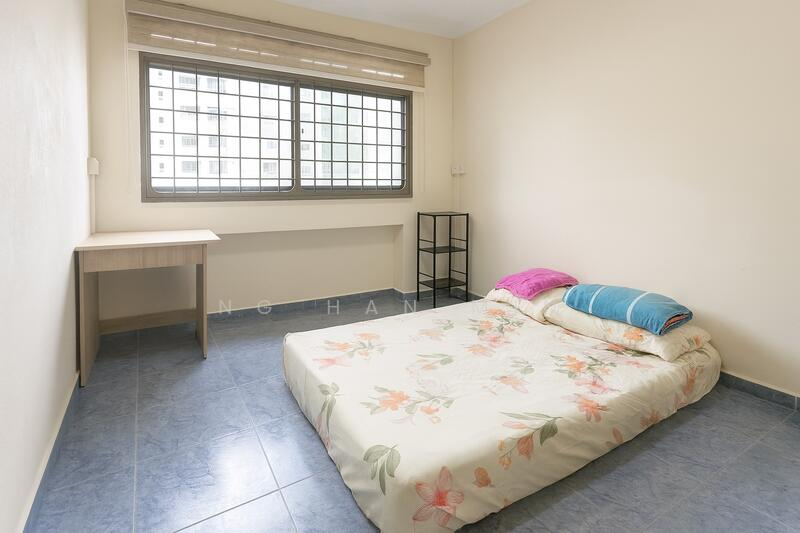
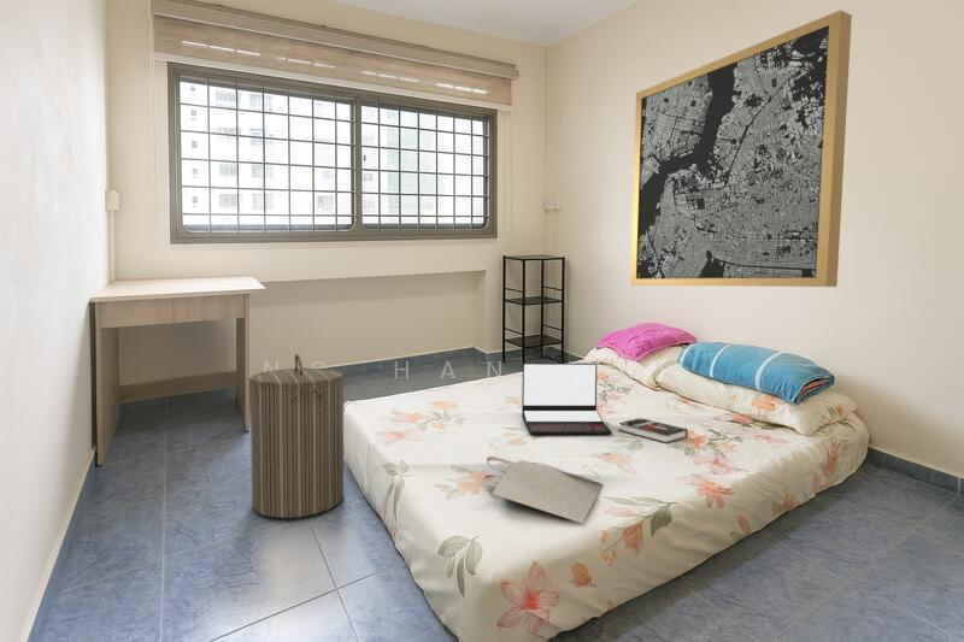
+ wall art (721, 175)
+ laundry hamper (298, 428)
+ book (652, 429)
+ laptop (565, 396)
+ tote bag (536, 479)
